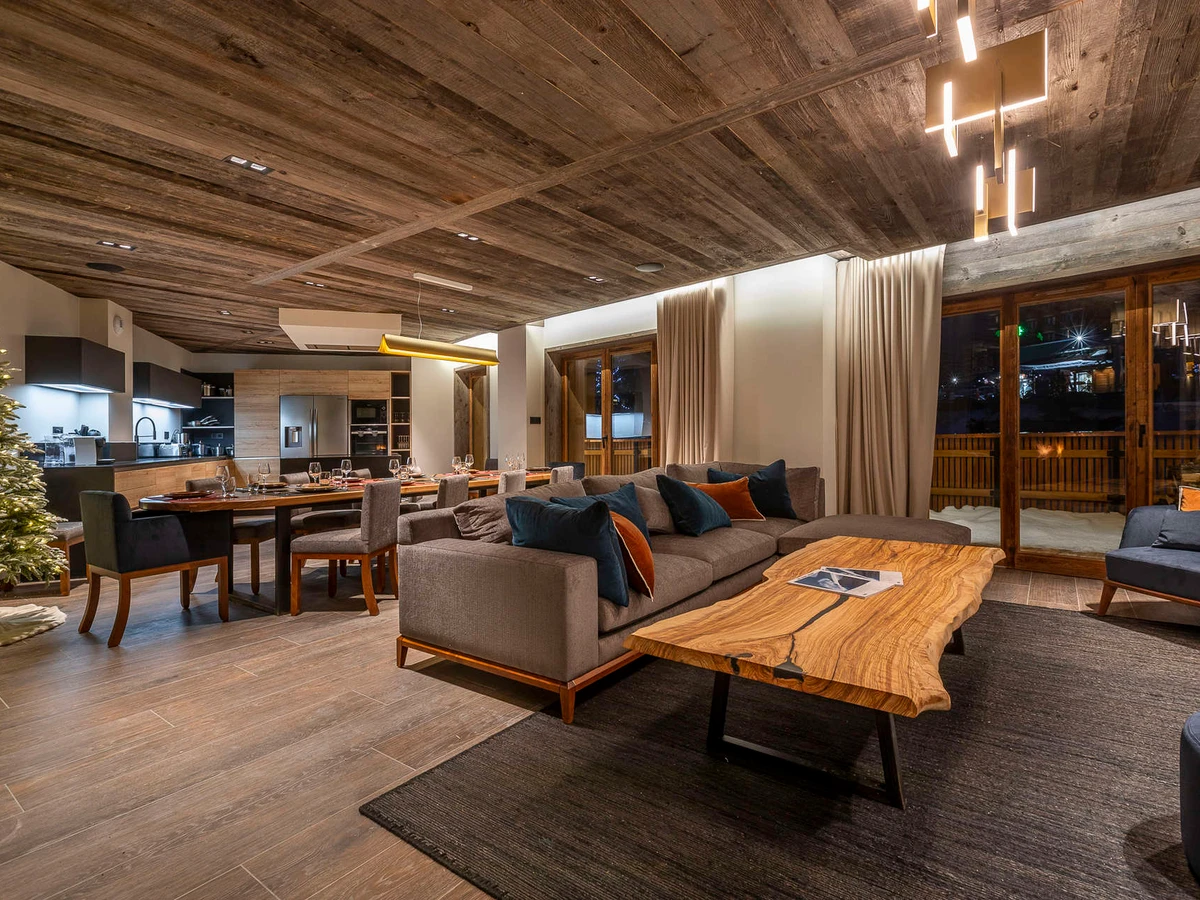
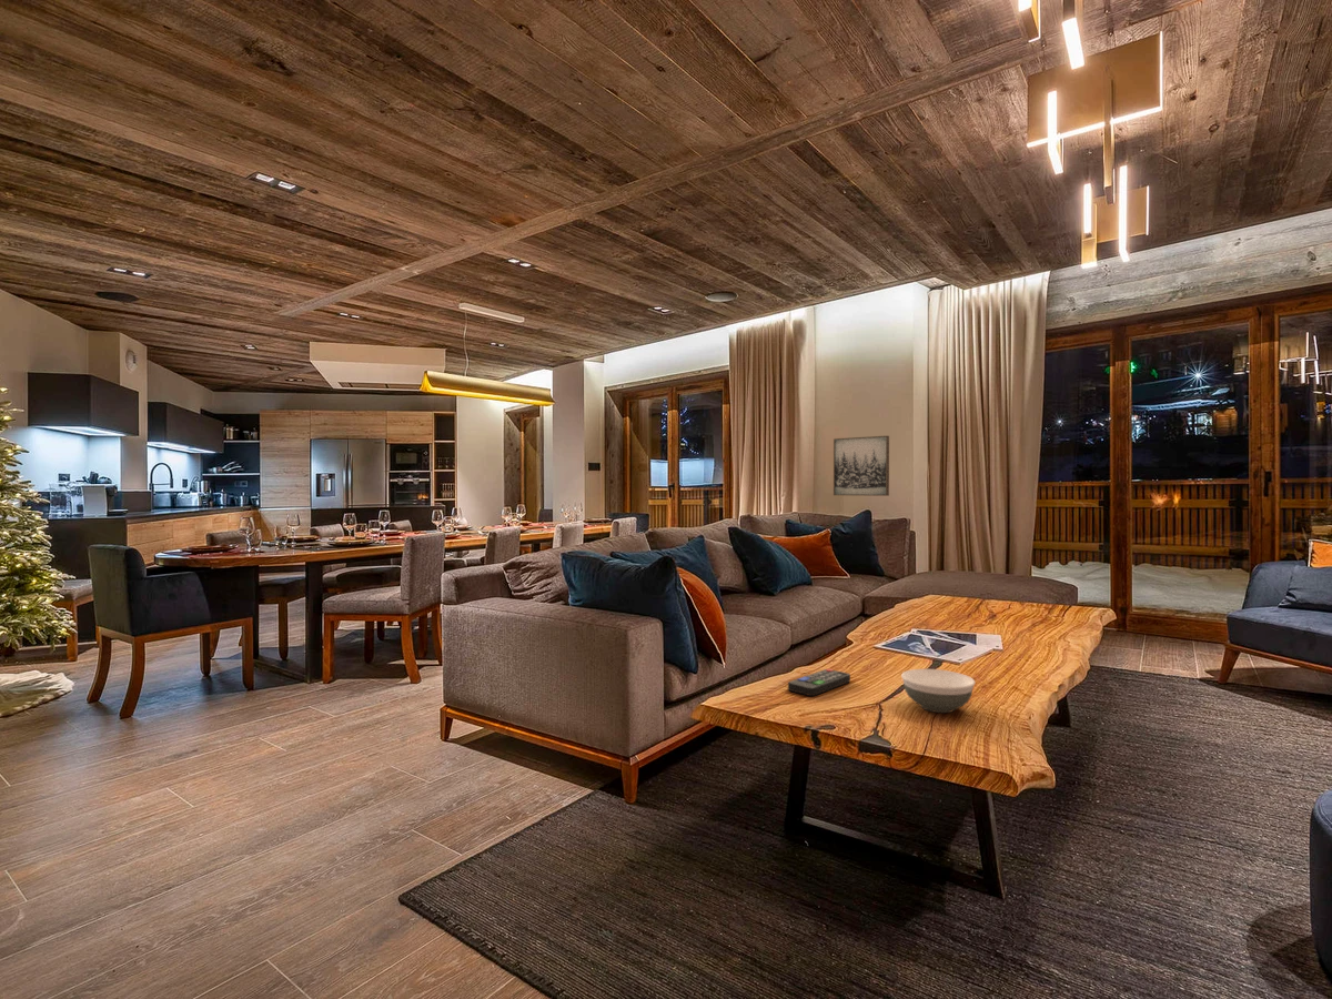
+ remote control (819, 680)
+ wall art (860, 466)
+ bowl (937, 693)
